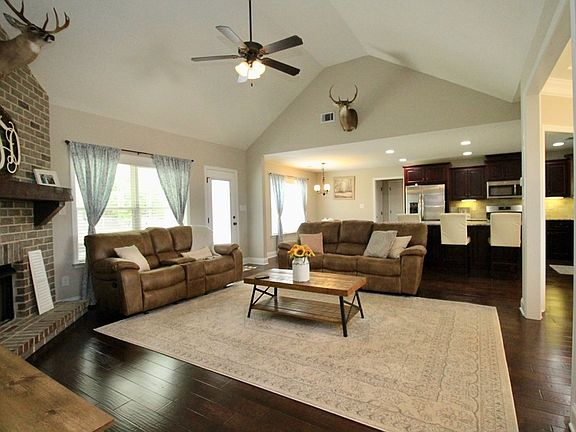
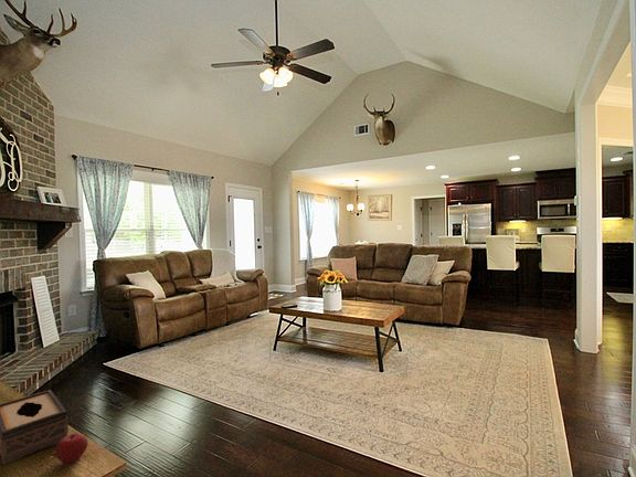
+ tissue box (29, 422)
+ apple (72, 446)
